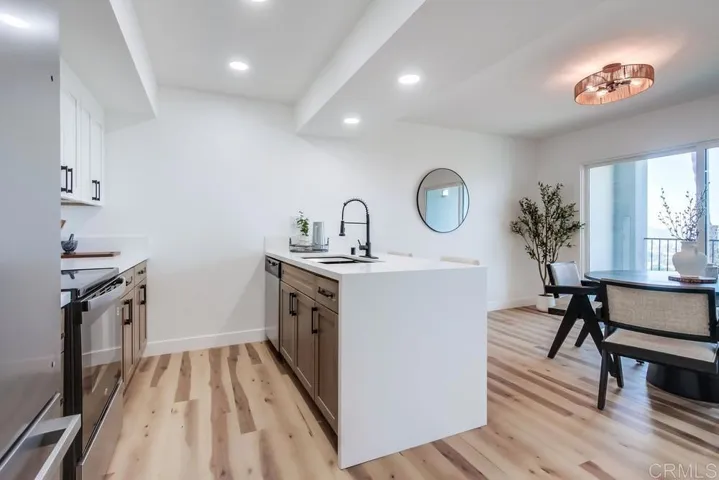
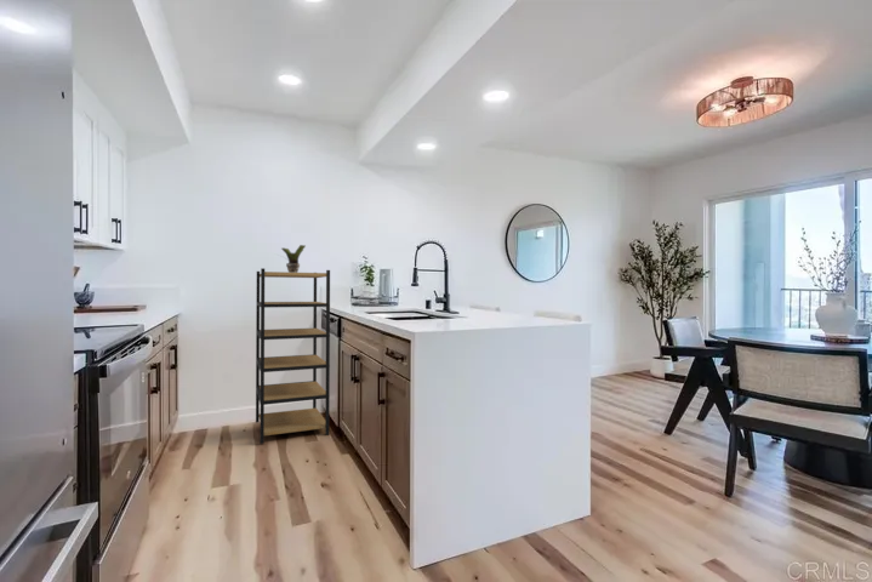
+ potted plant (293, 259)
+ shelving unit (291, 355)
